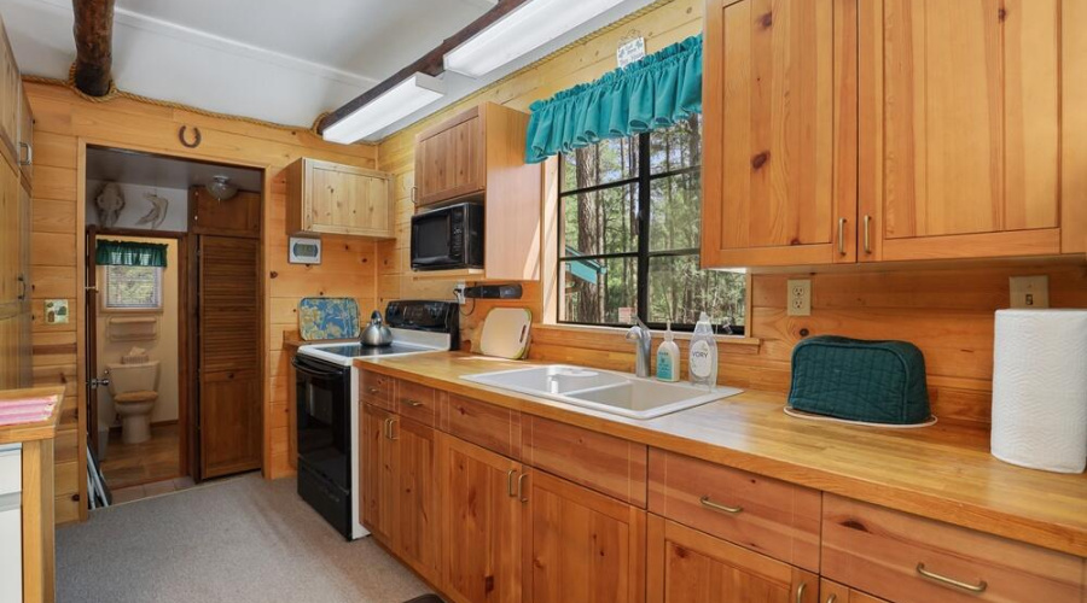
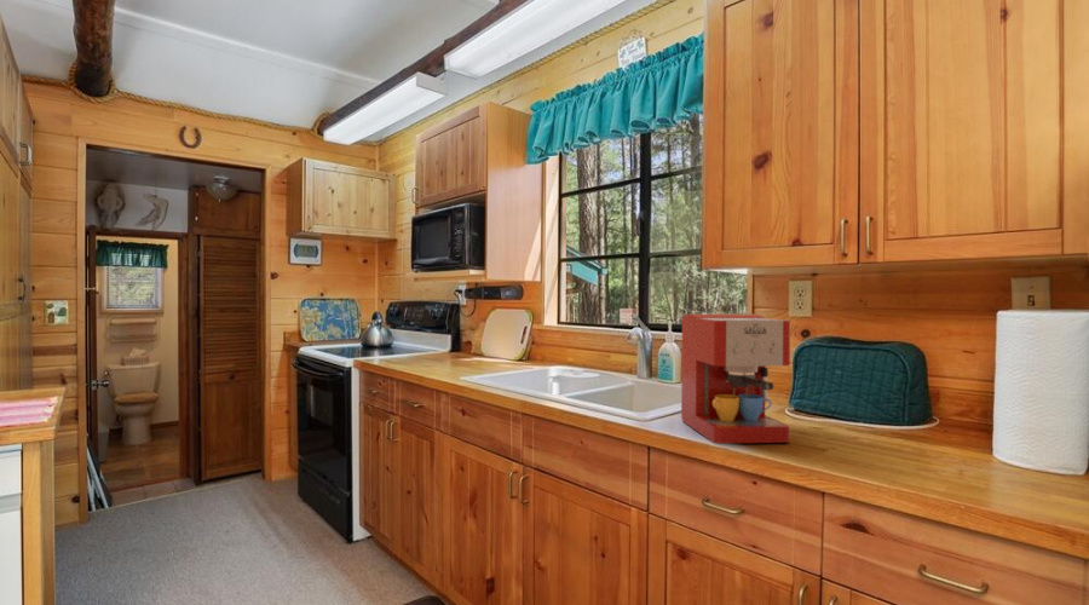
+ coffee maker (731, 371)
